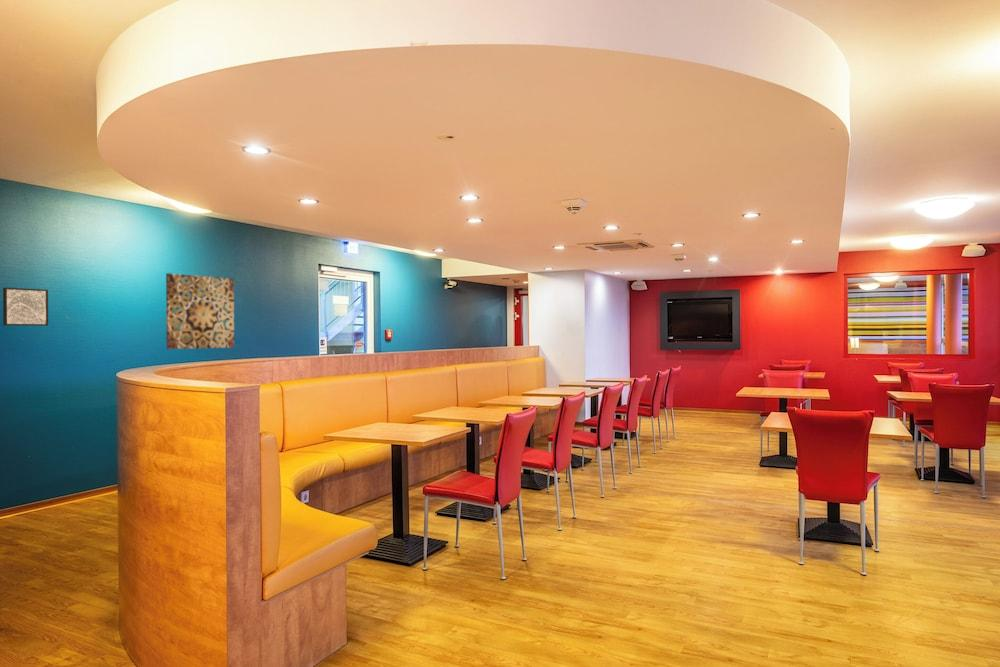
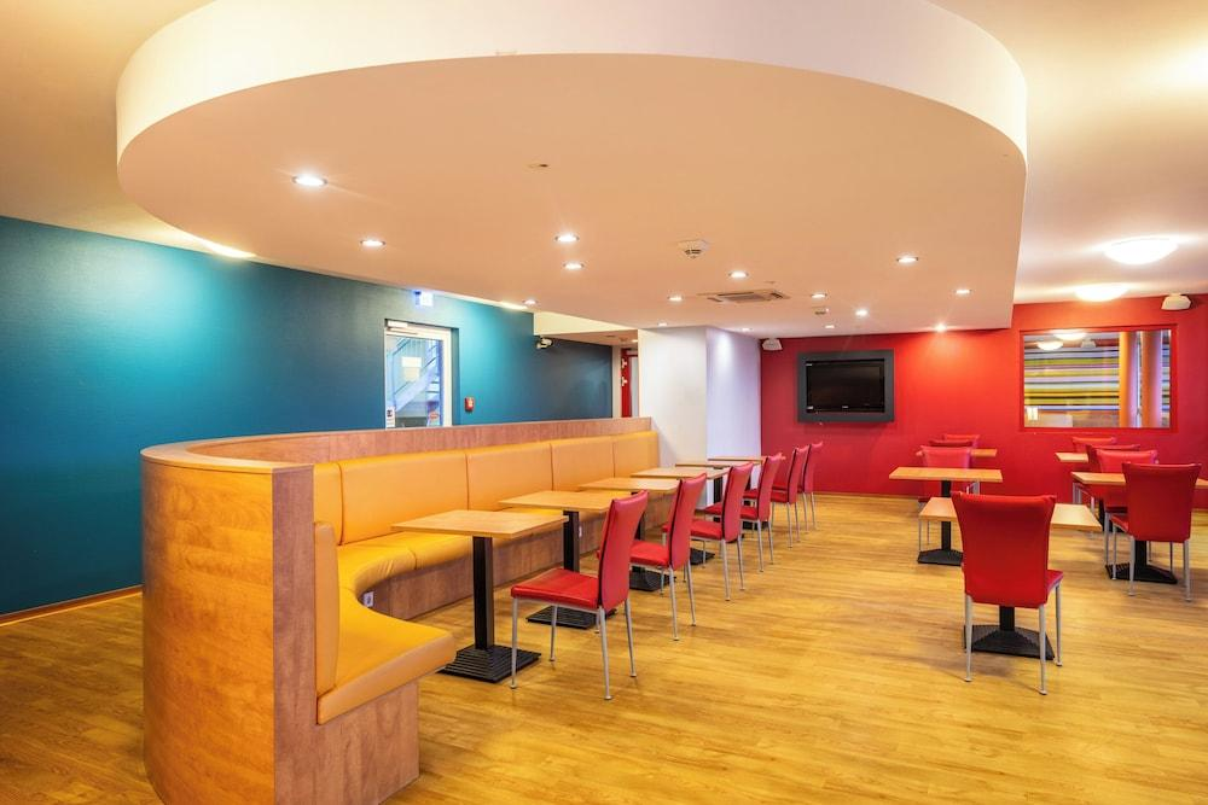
- wall art (26, 307)
- wall art (201, 312)
